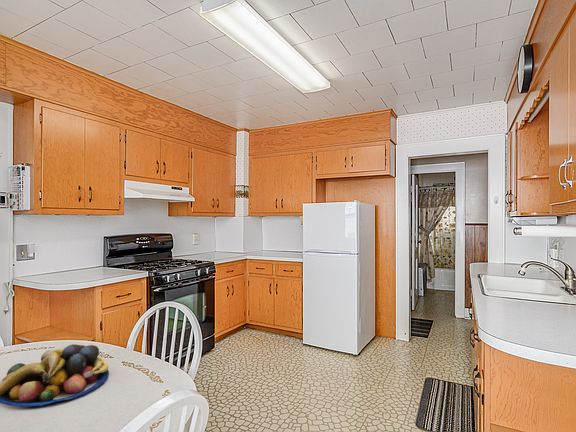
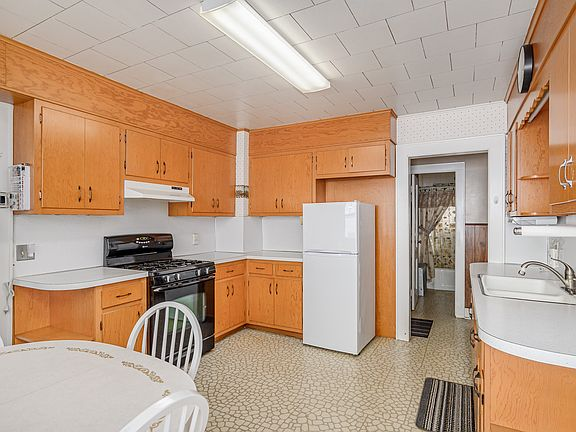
- fruit bowl (56, 366)
